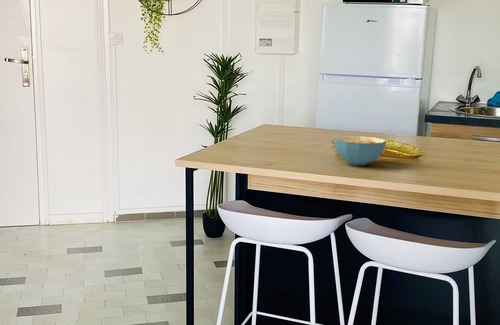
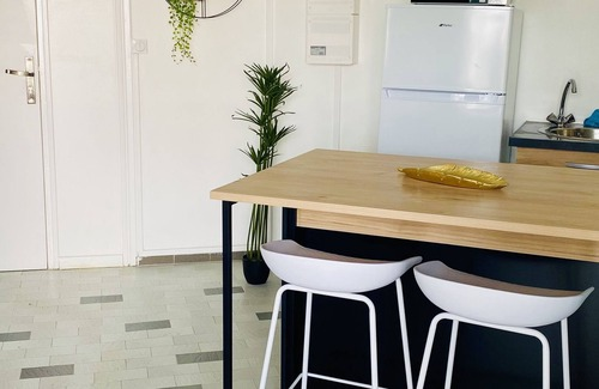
- cereal bowl (359, 151)
